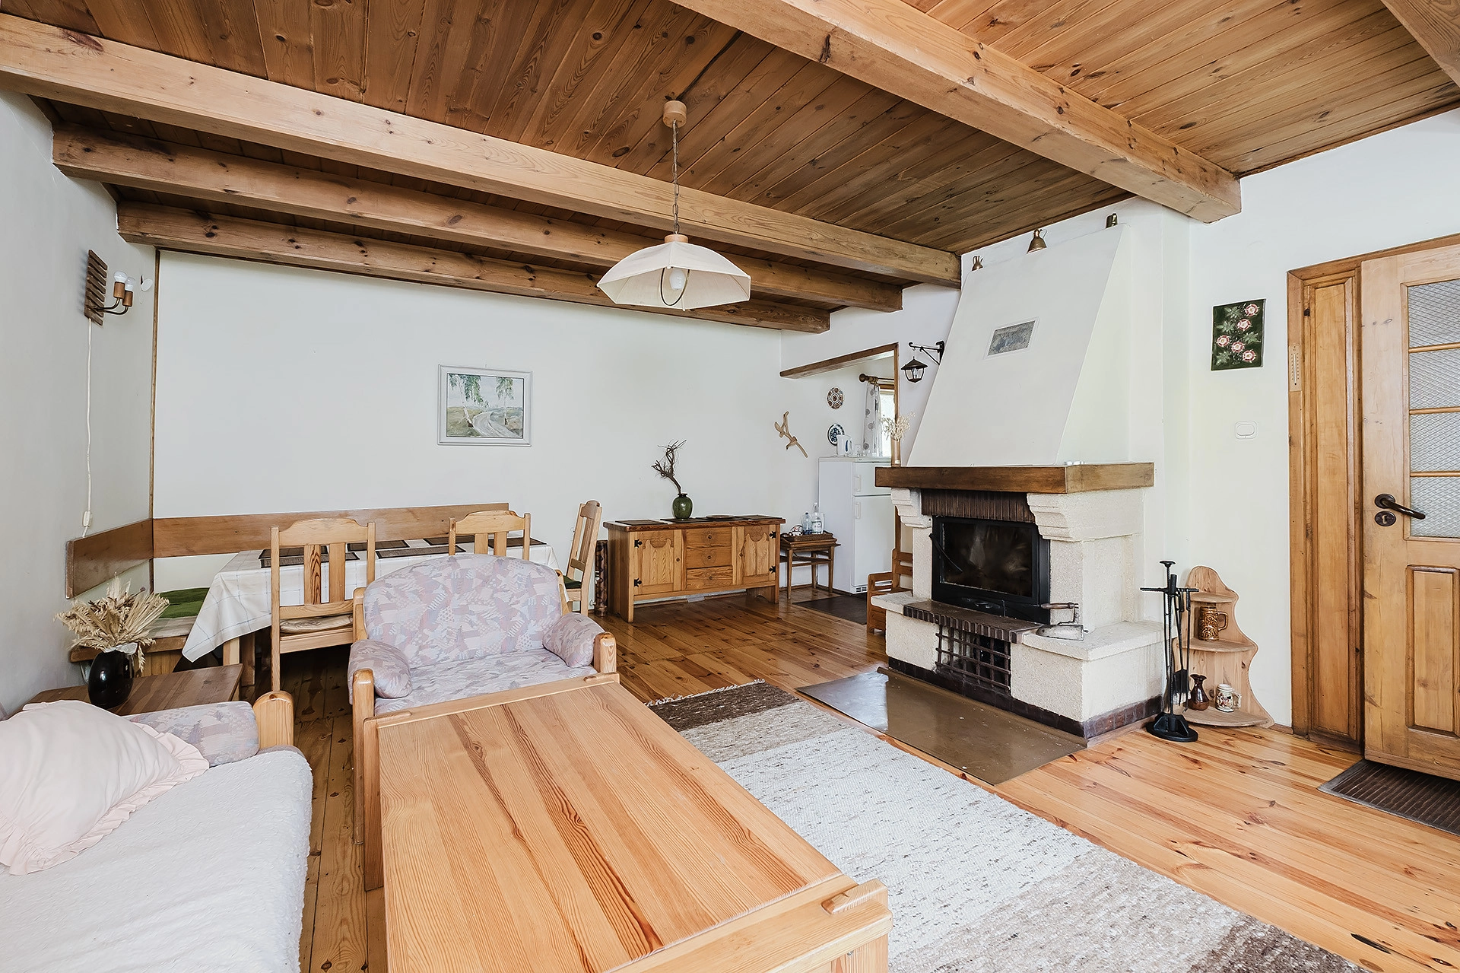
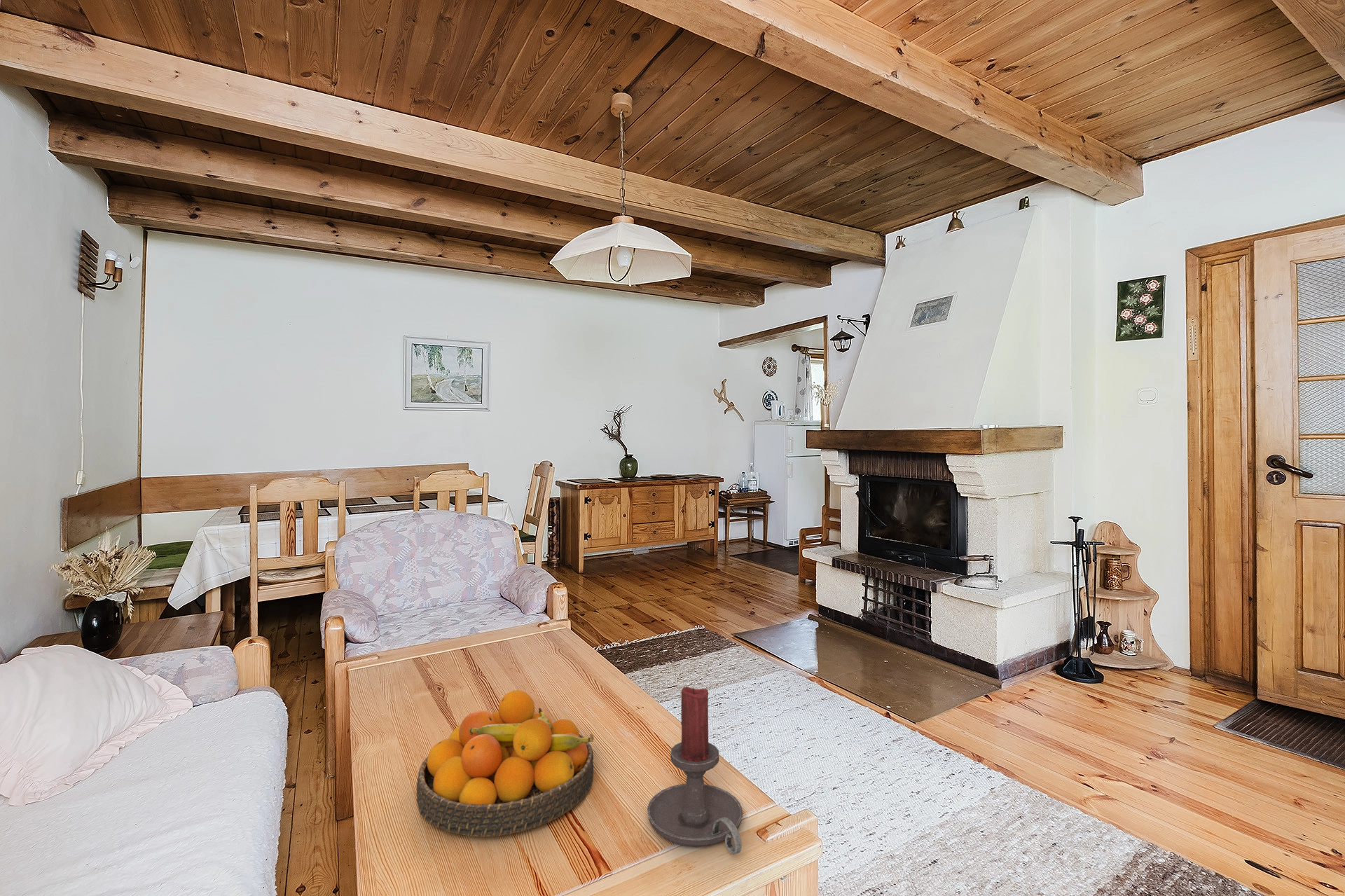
+ fruit bowl (508, 747)
+ candle holder (702, 759)
